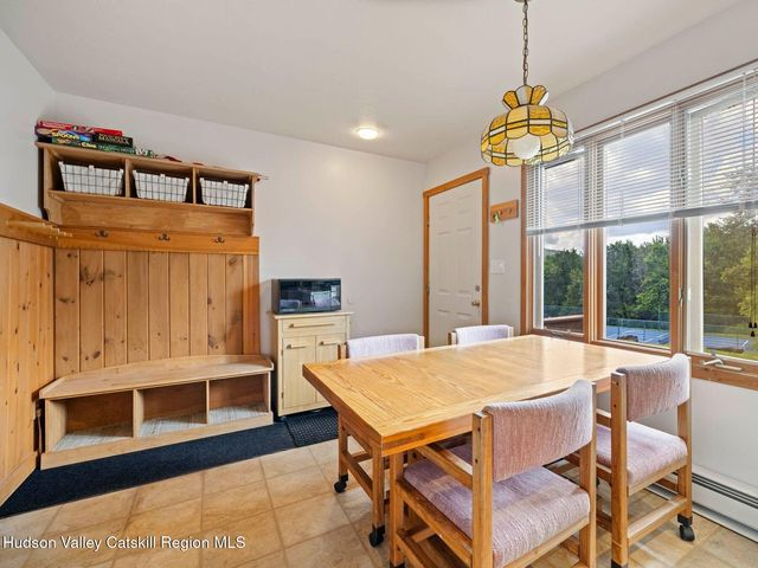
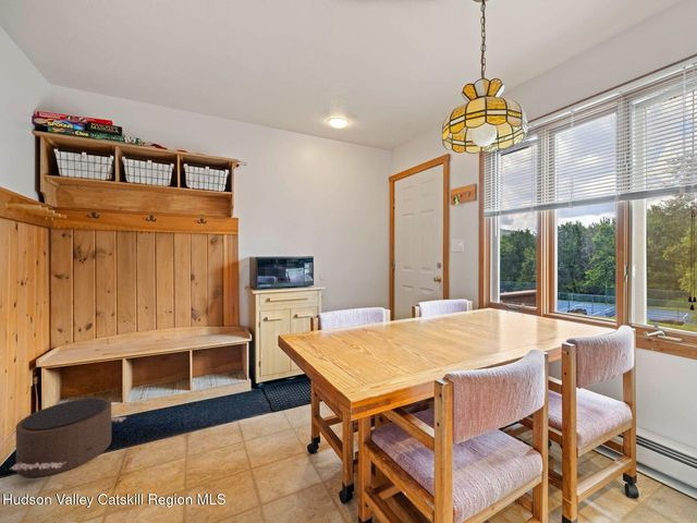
+ pouf (72, 433)
